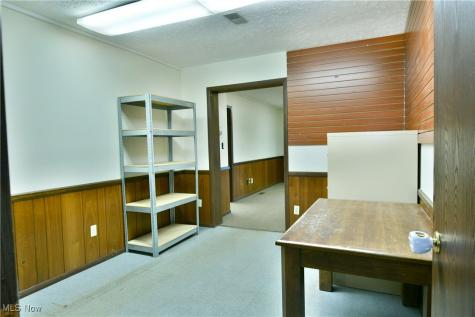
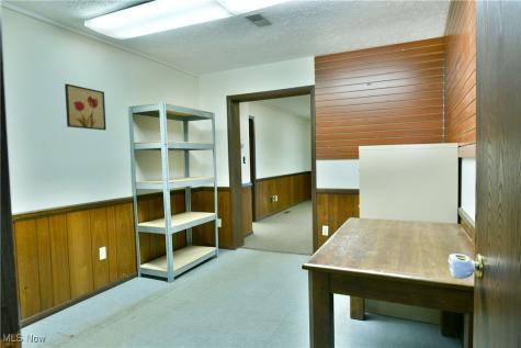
+ wall art (86, 108)
